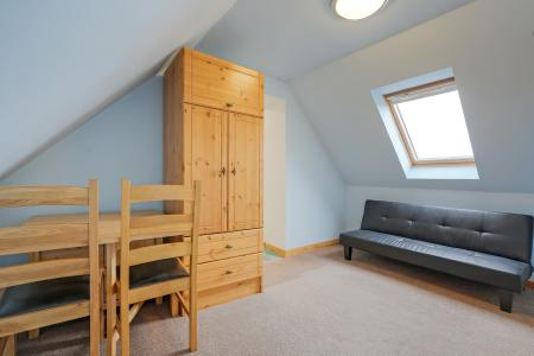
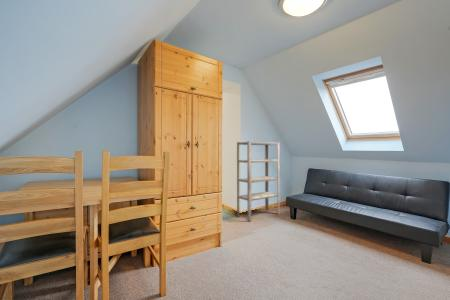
+ shelving unit (258, 178)
